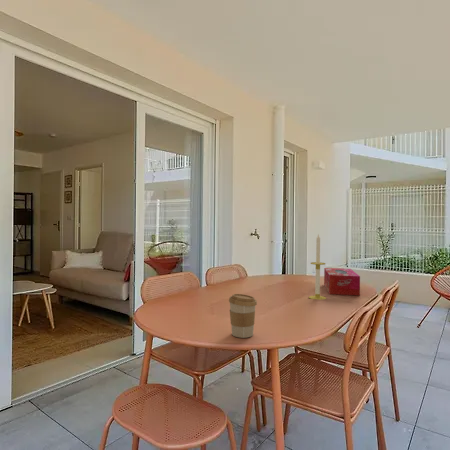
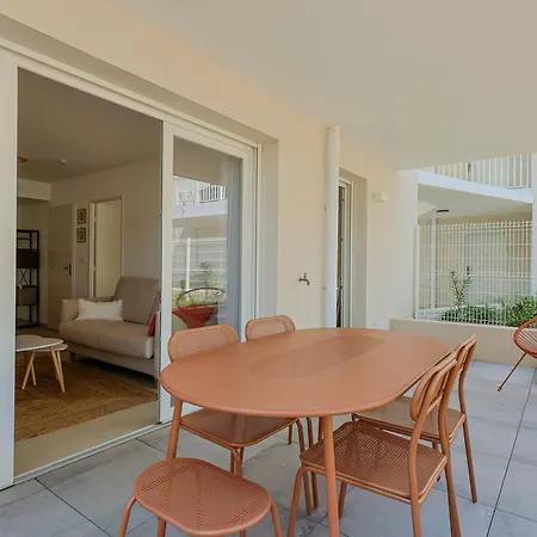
- coffee cup (242, 314)
- candle (317, 265)
- tissue box (340, 280)
